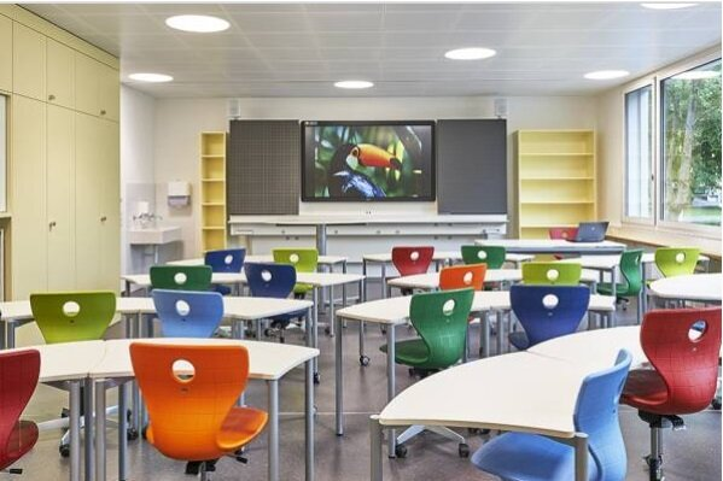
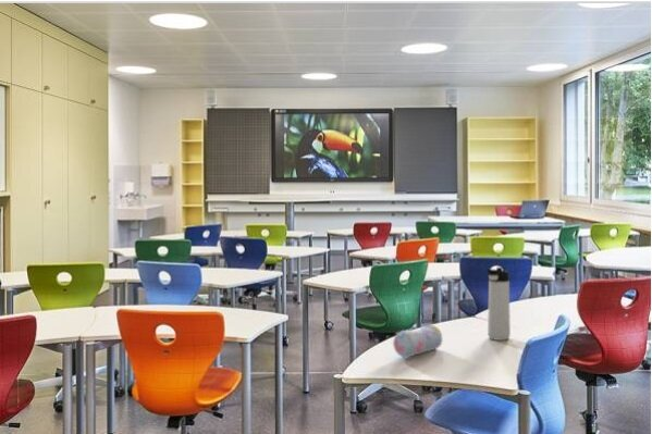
+ pencil case (418, 339)
+ thermos bottle (496, 303)
